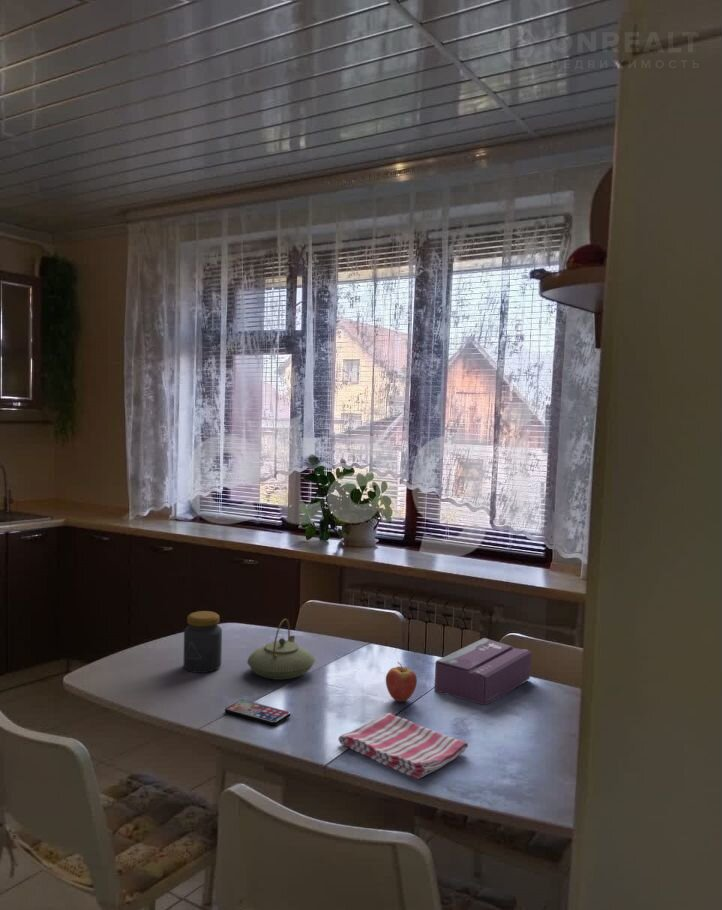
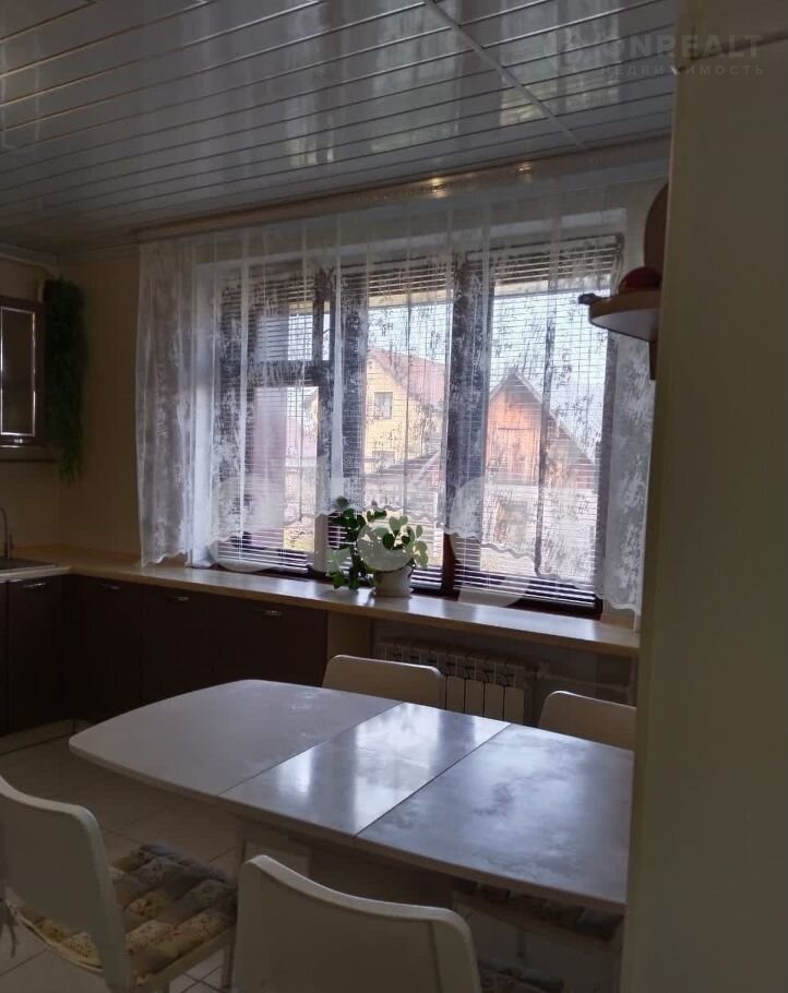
- fruit (401, 680)
- smartphone (257, 712)
- jar (202, 640)
- dish towel (402, 740)
- teapot (283, 644)
- tissue box (484, 669)
